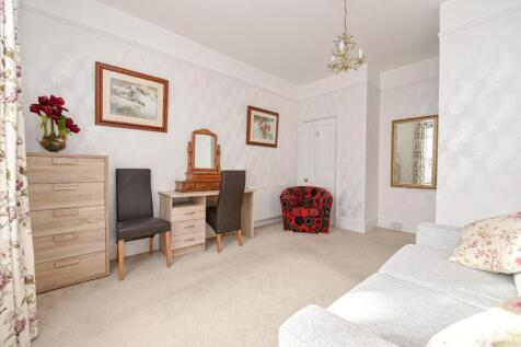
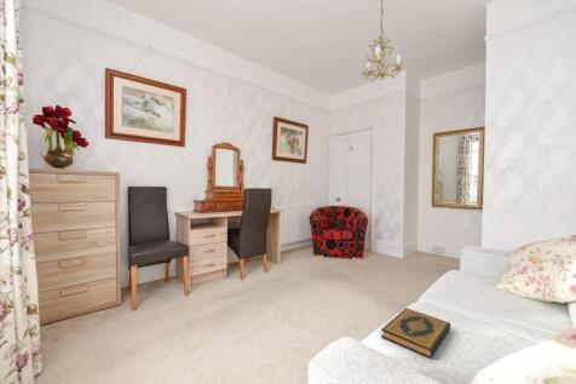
+ hardback book (416, 329)
